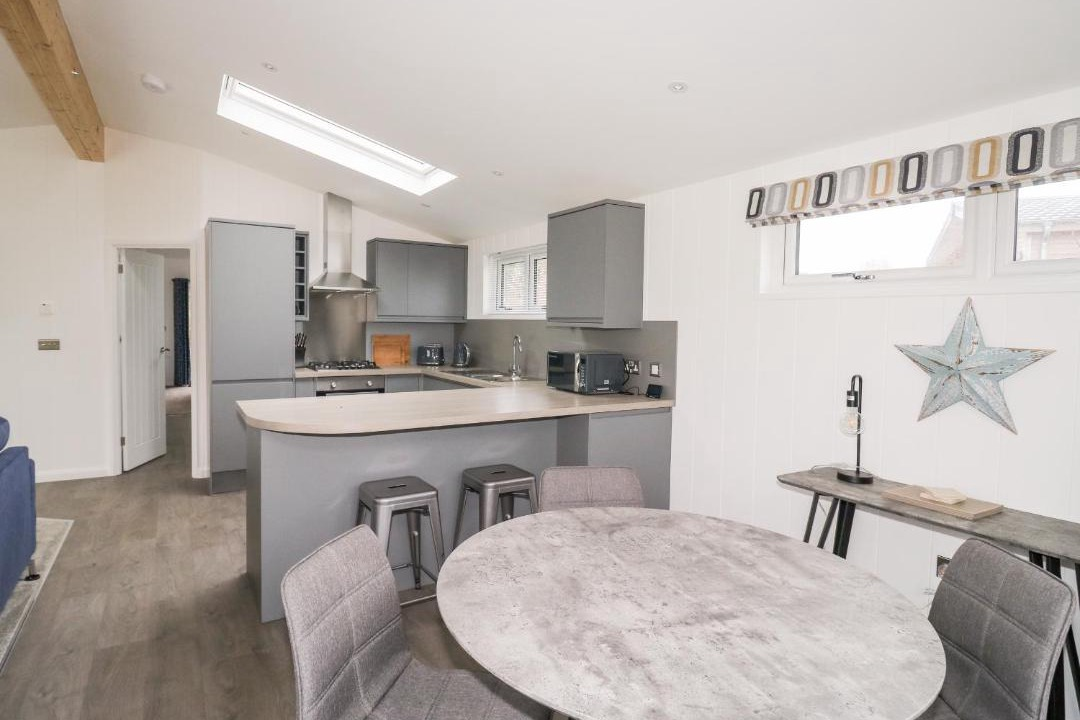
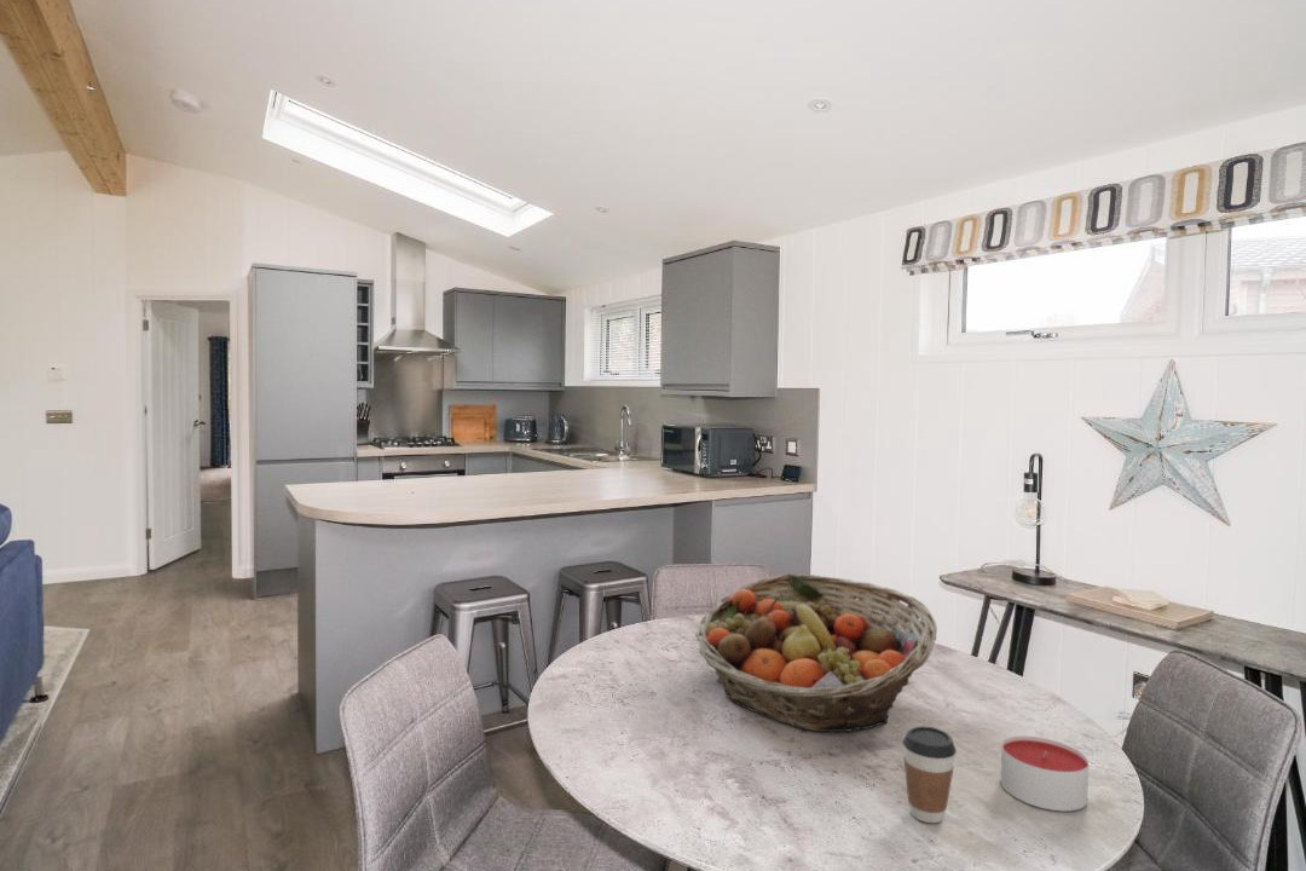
+ fruit basket (809, 645)
+ coffee cup (928, 774)
+ candle (1044, 769)
